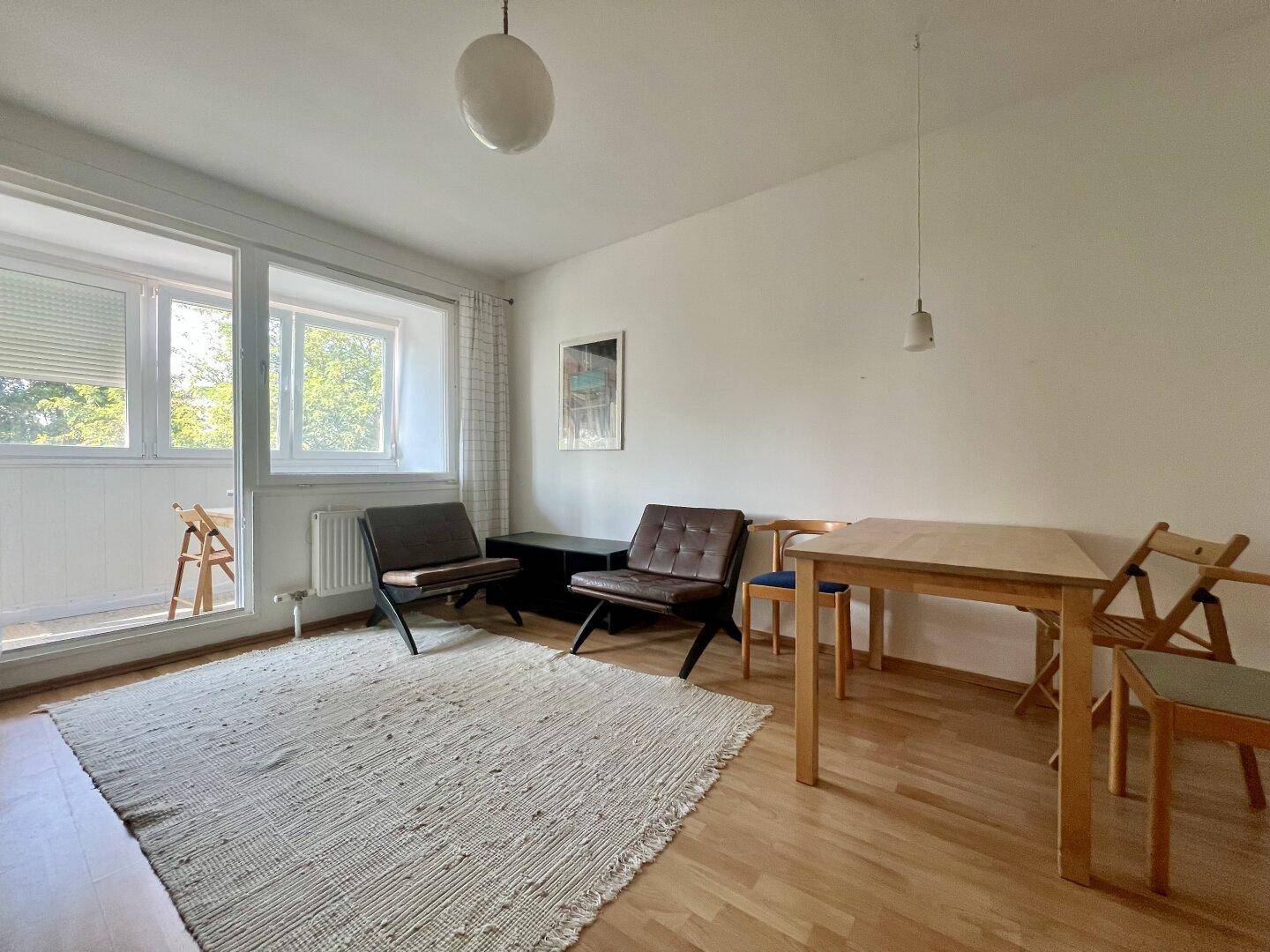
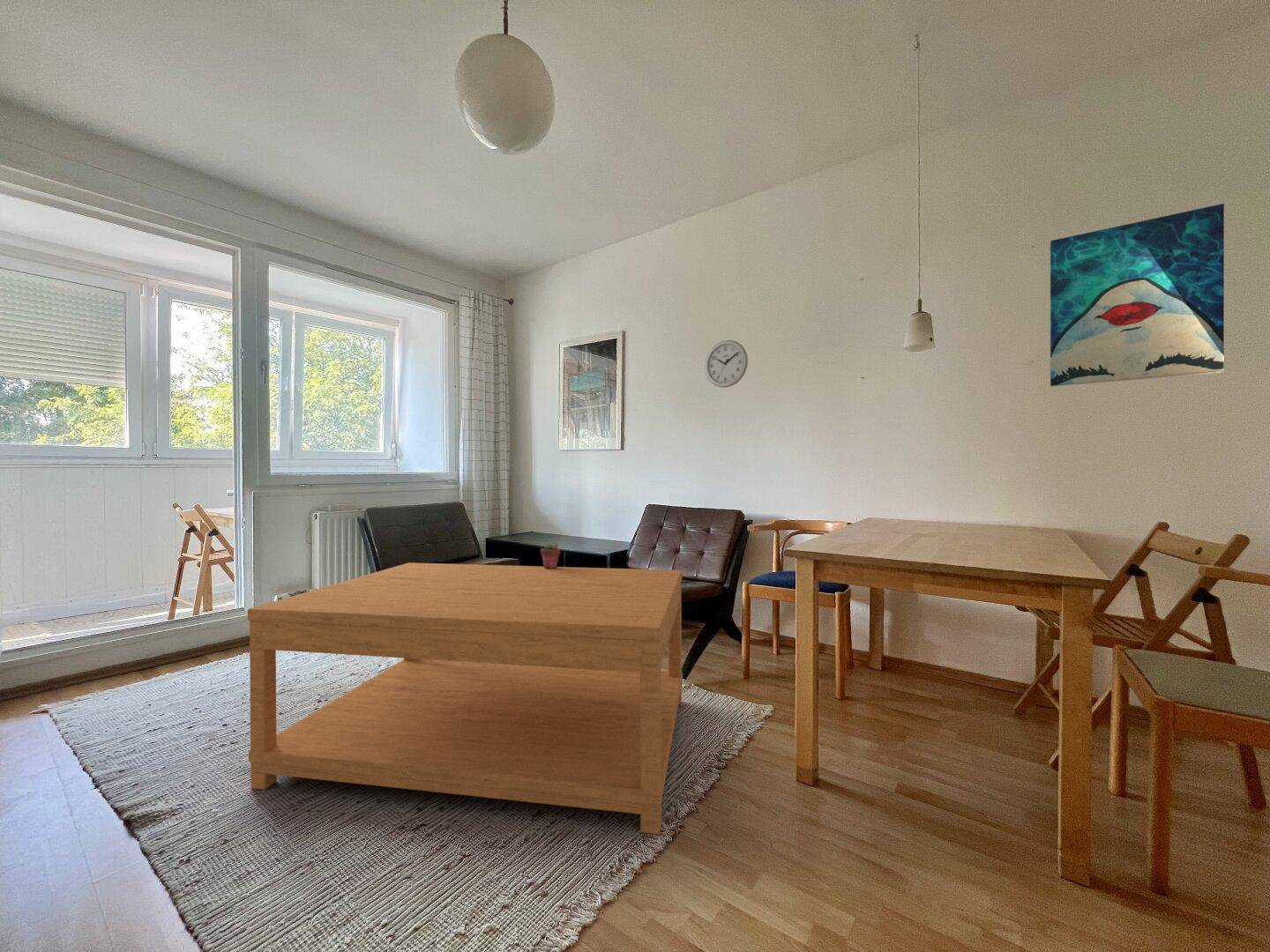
+ coffee table (500, 662)
+ potted succulent (549, 554)
+ wall art (1130, 301)
+ wall clock (725, 363)
